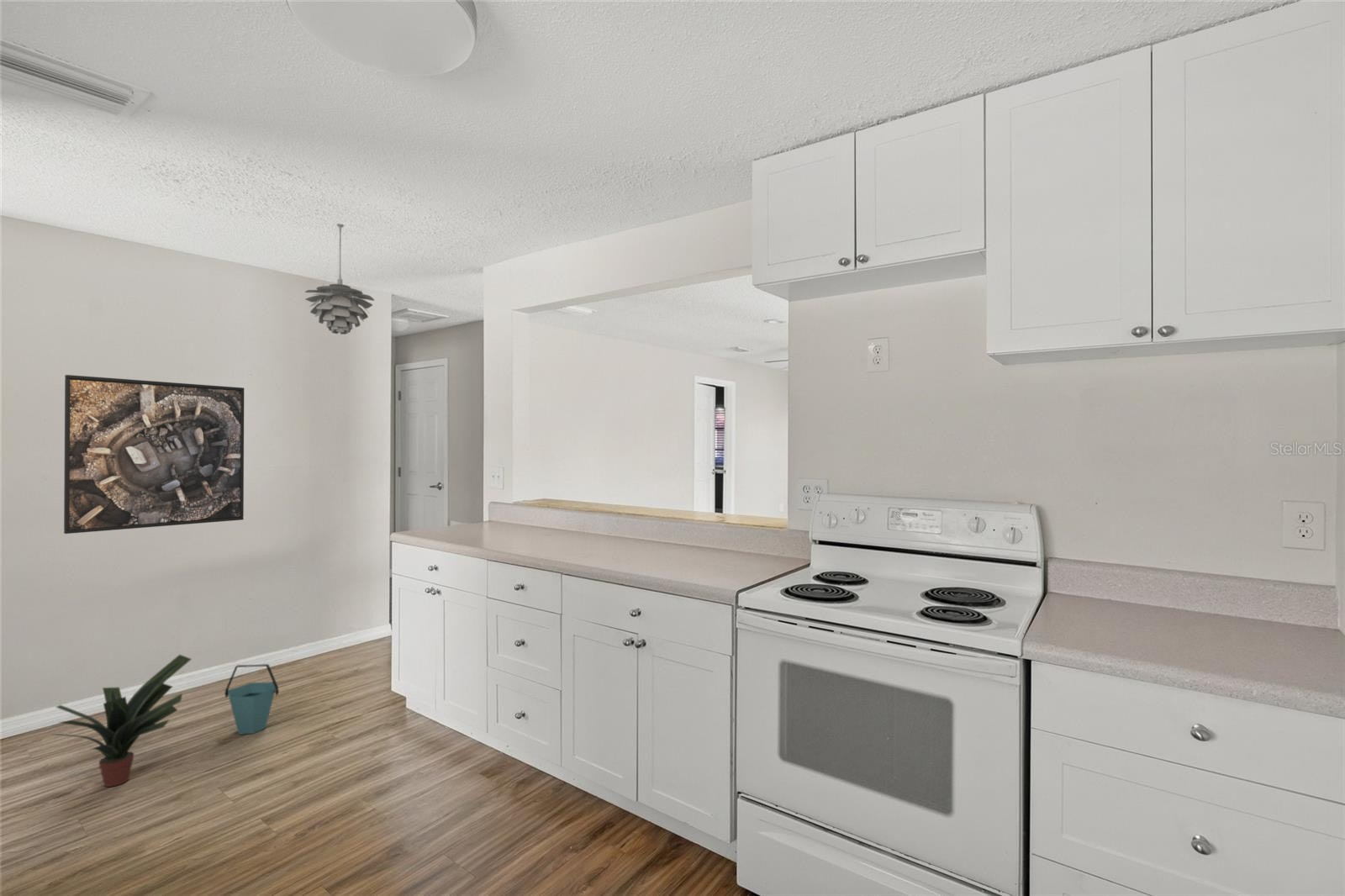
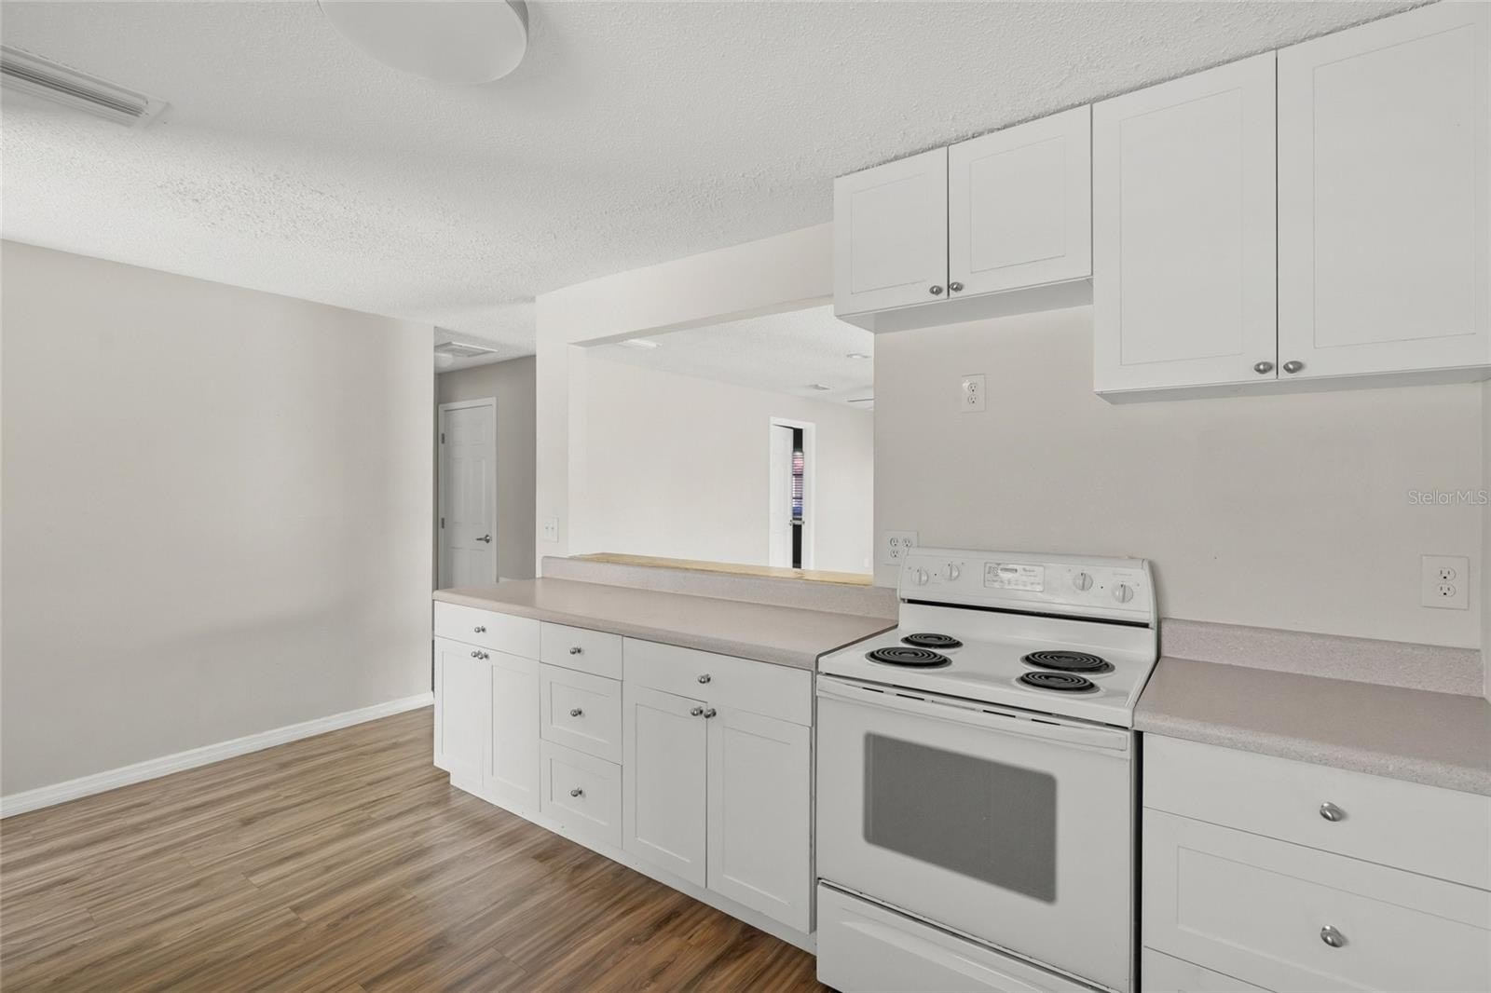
- potted plant (126, 725)
- bucket (251, 697)
- pendant light (340, 278)
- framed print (162, 454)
